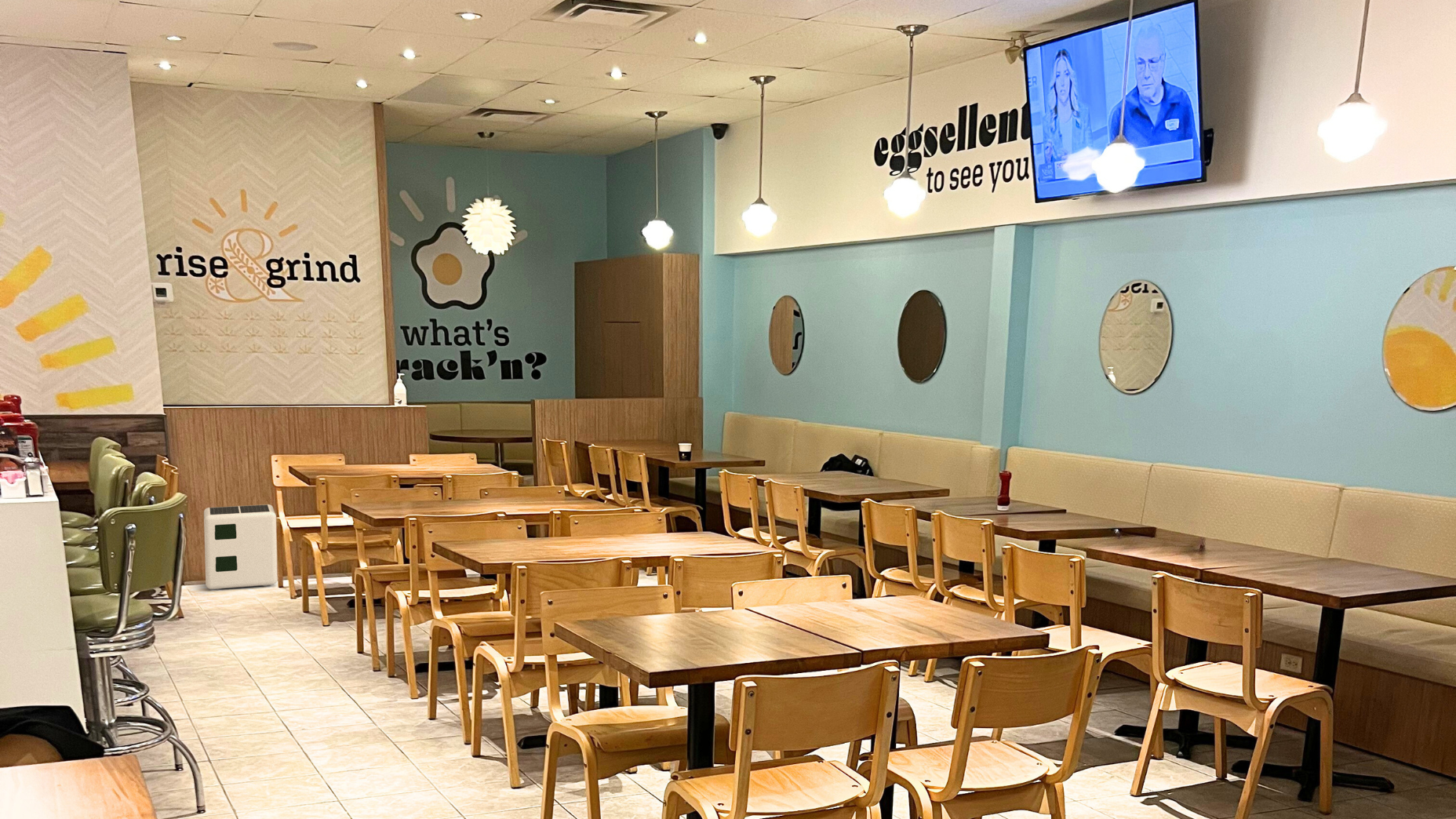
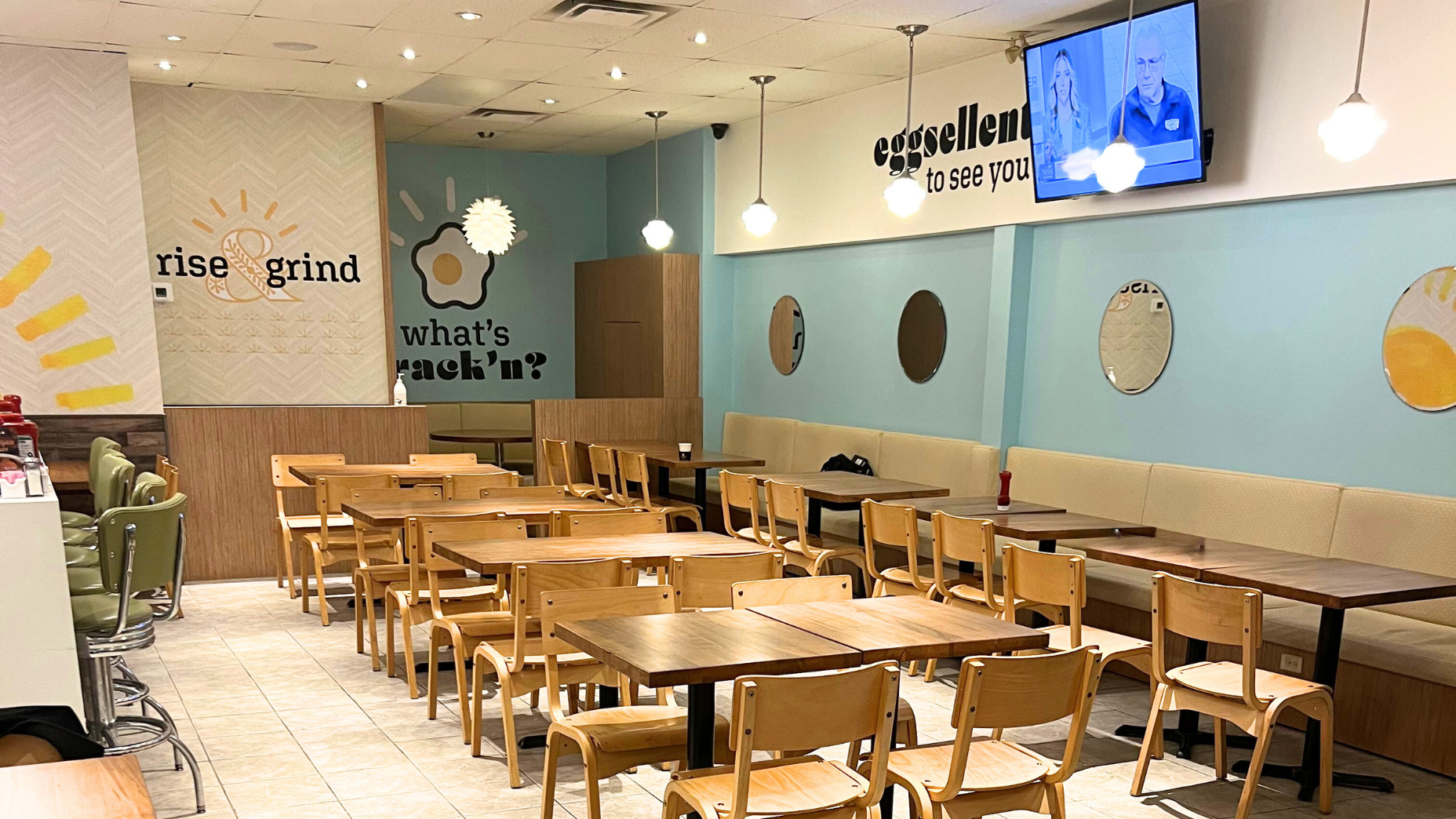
- air purifier (240, 547)
